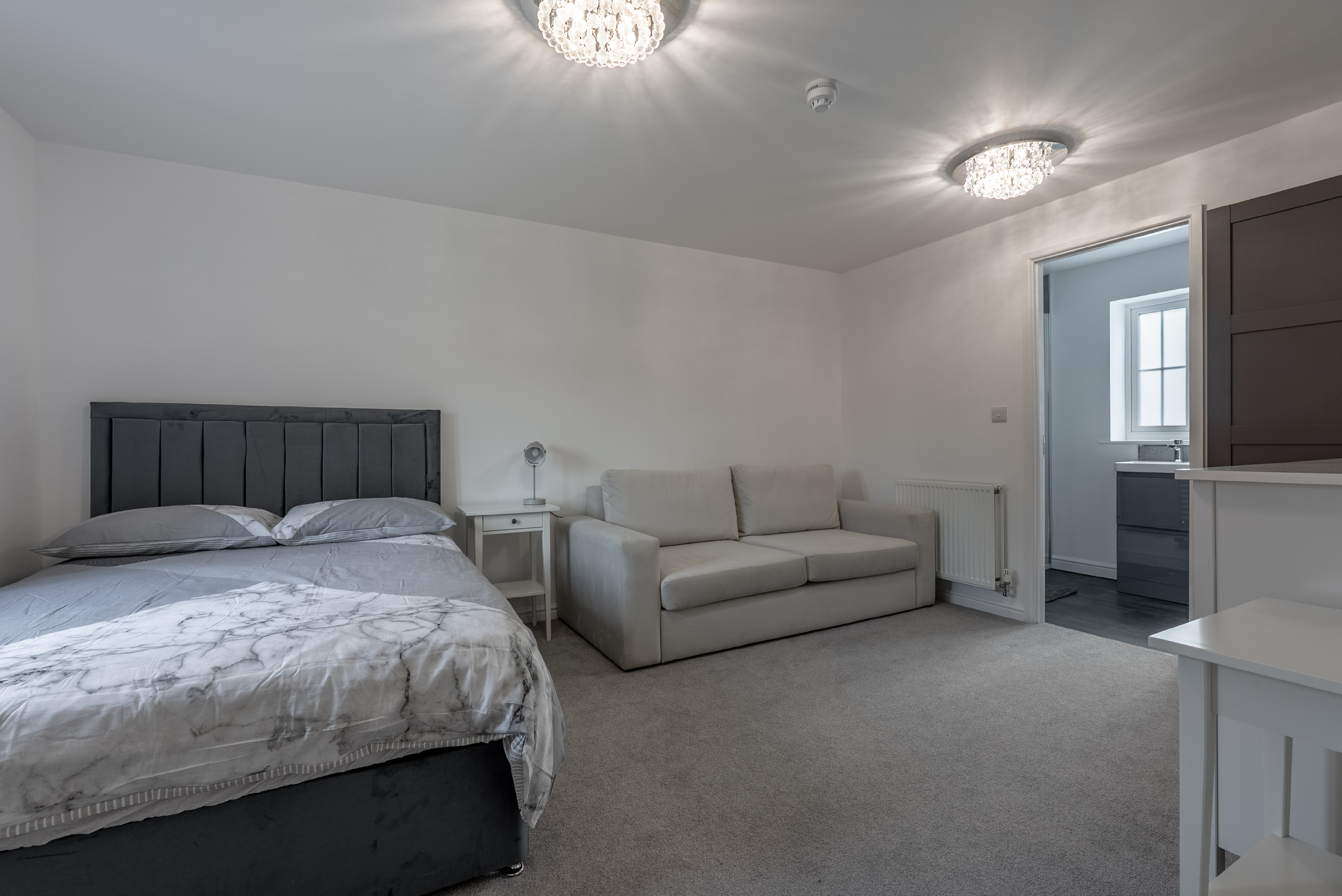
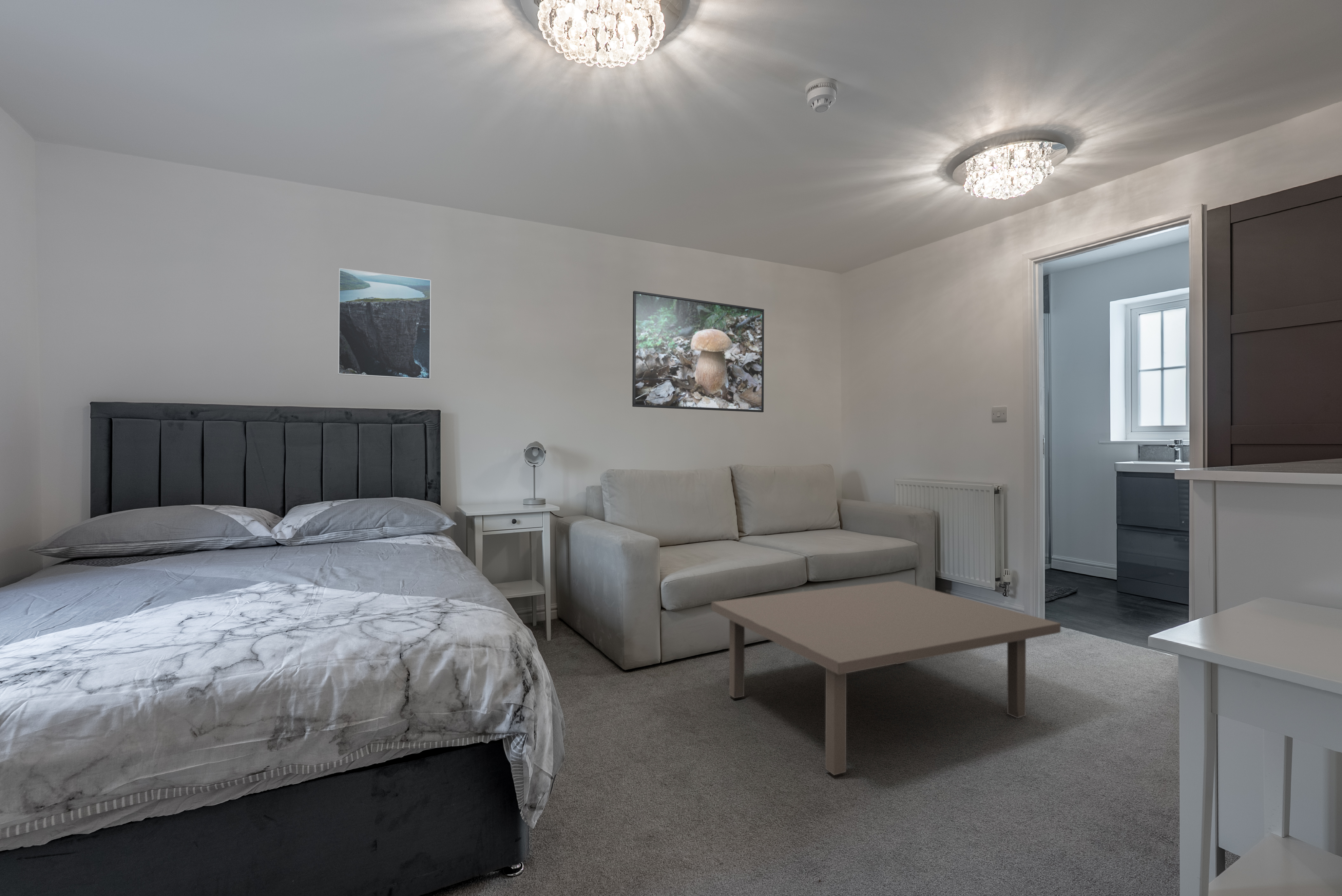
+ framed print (702, 355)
+ coffee table (875, 658)
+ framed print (386, 326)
